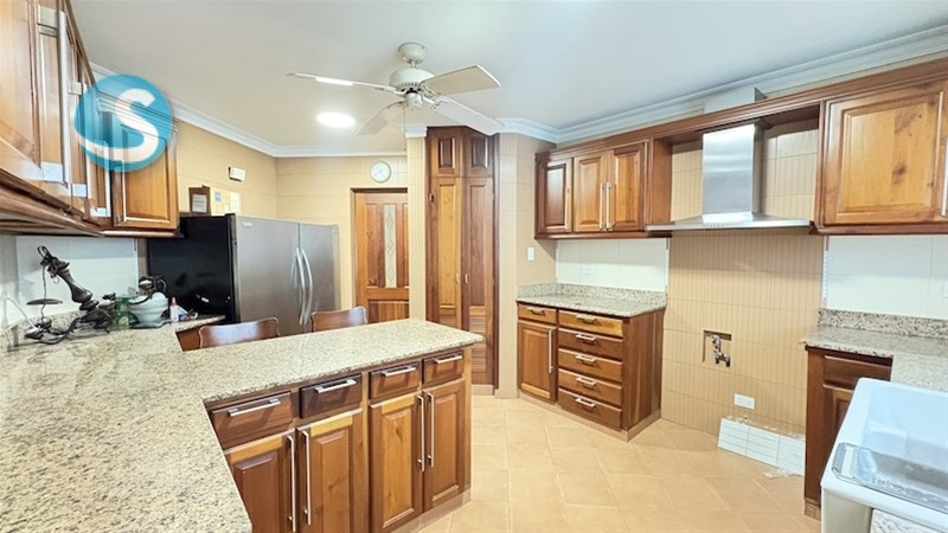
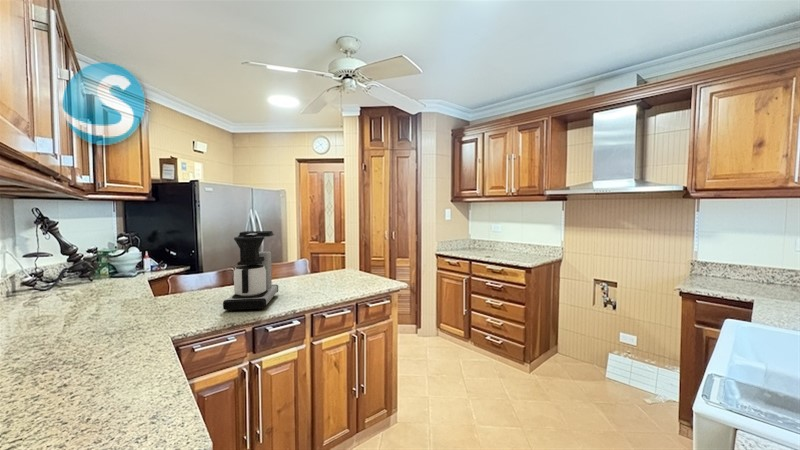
+ coffee maker (252, 267)
